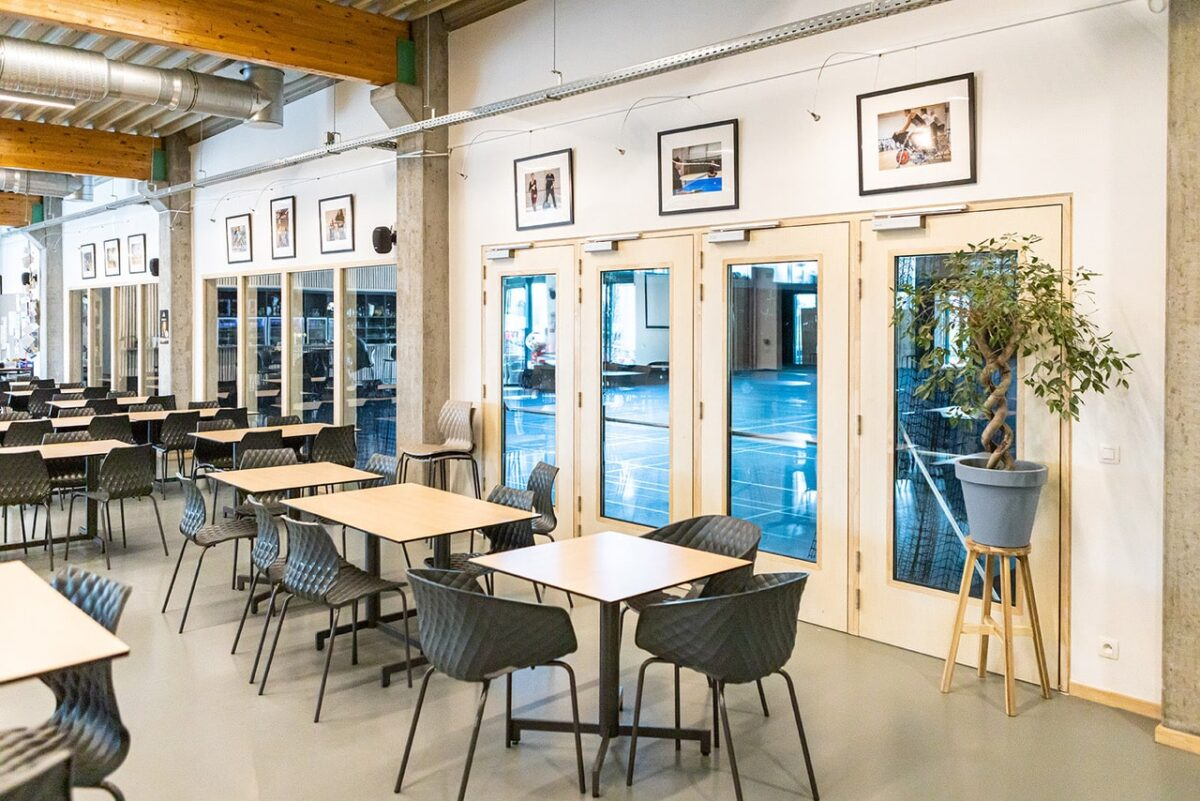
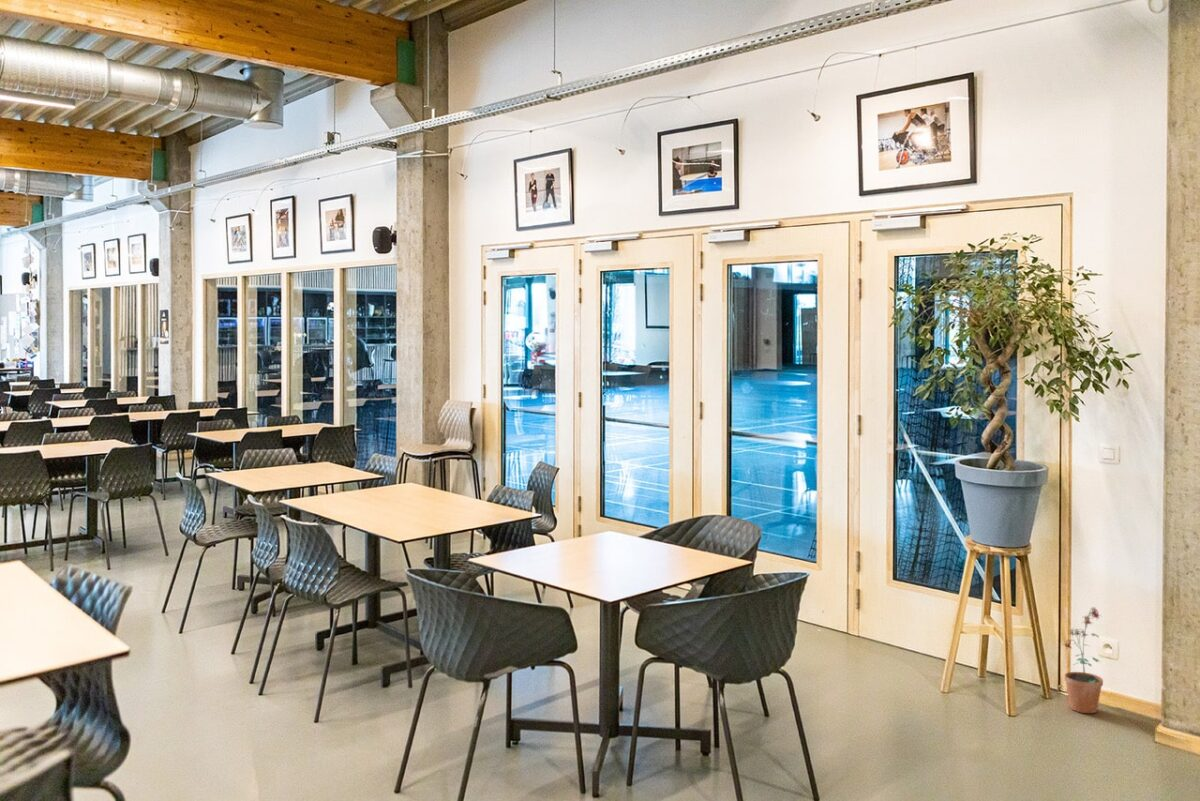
+ potted plant (1080, 658)
